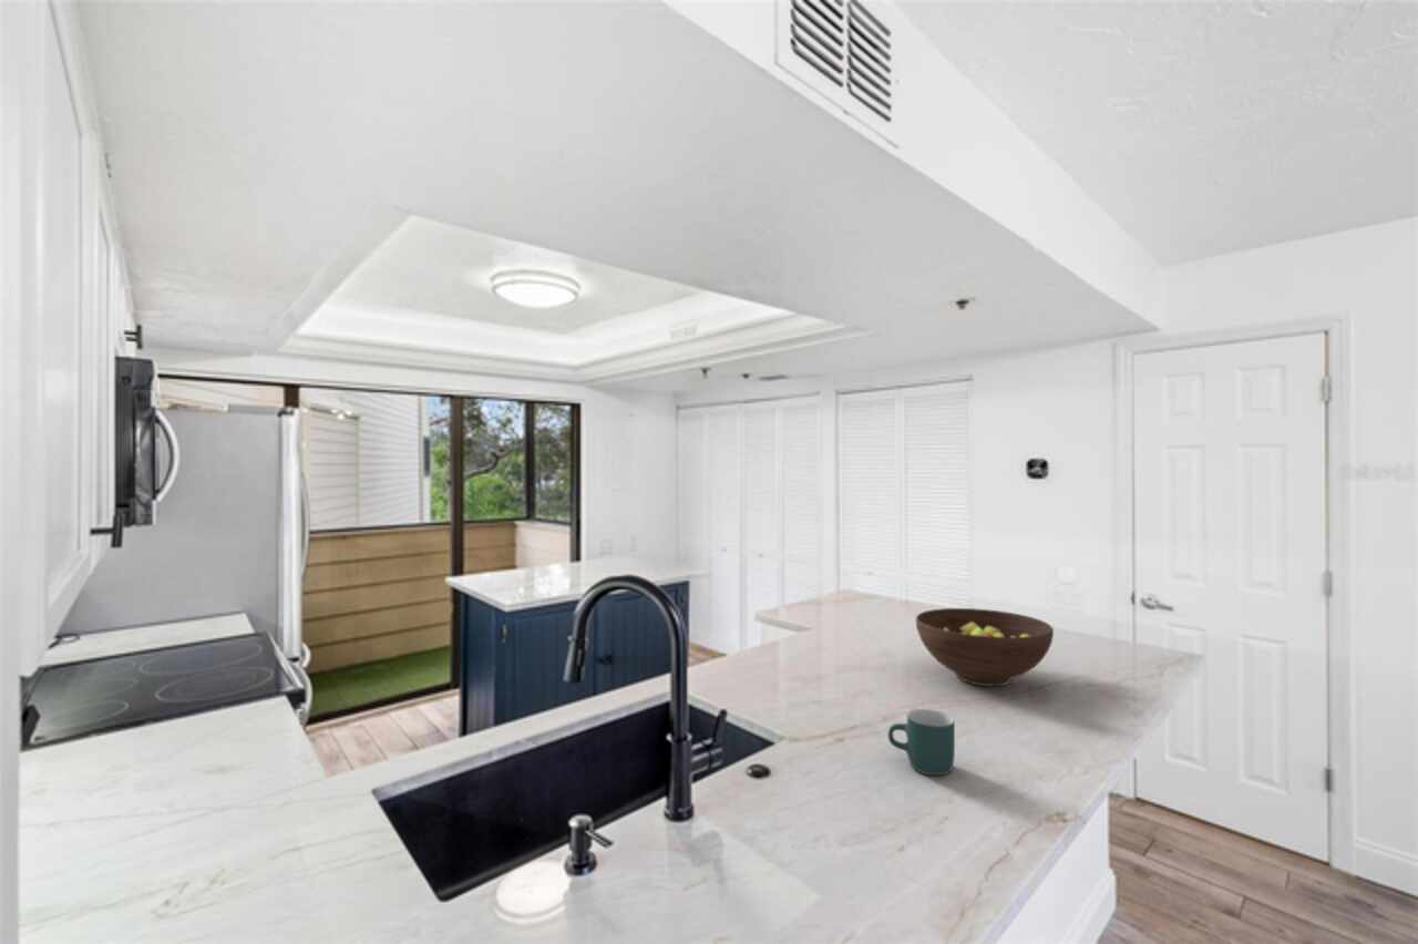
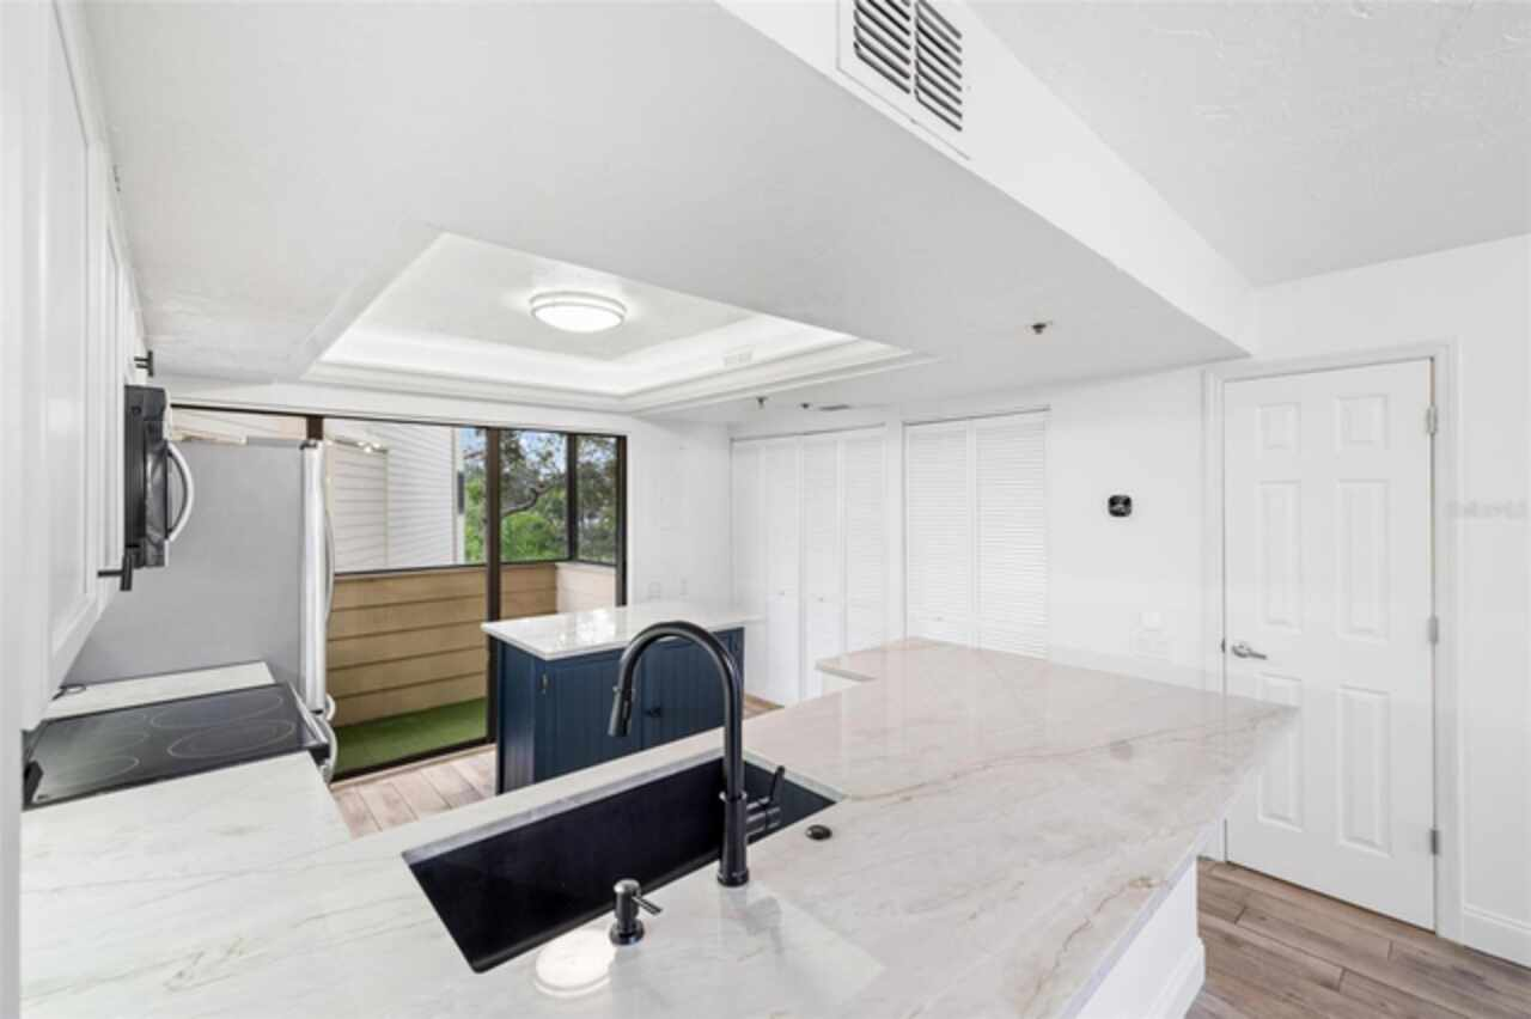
- fruit bowl (982, 650)
- mug (922, 741)
